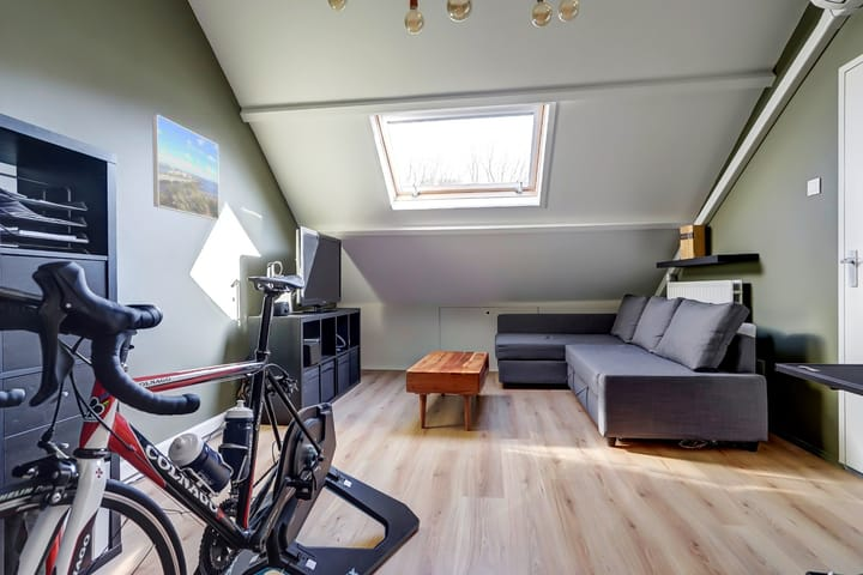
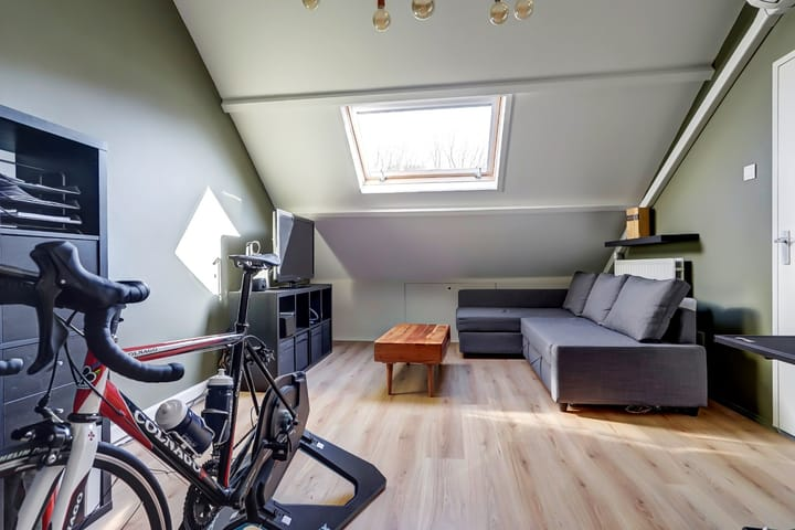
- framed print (188, 171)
